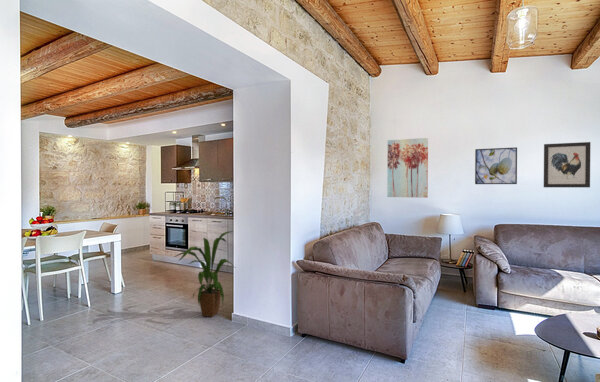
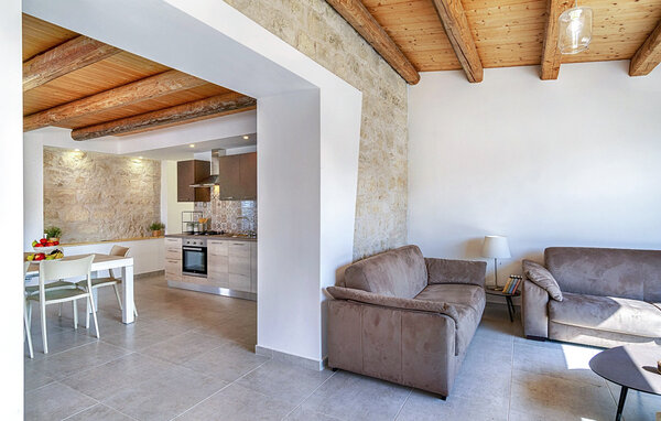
- wall art (566, 165)
- wall art (407, 168)
- house plant (204, 272)
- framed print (495, 166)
